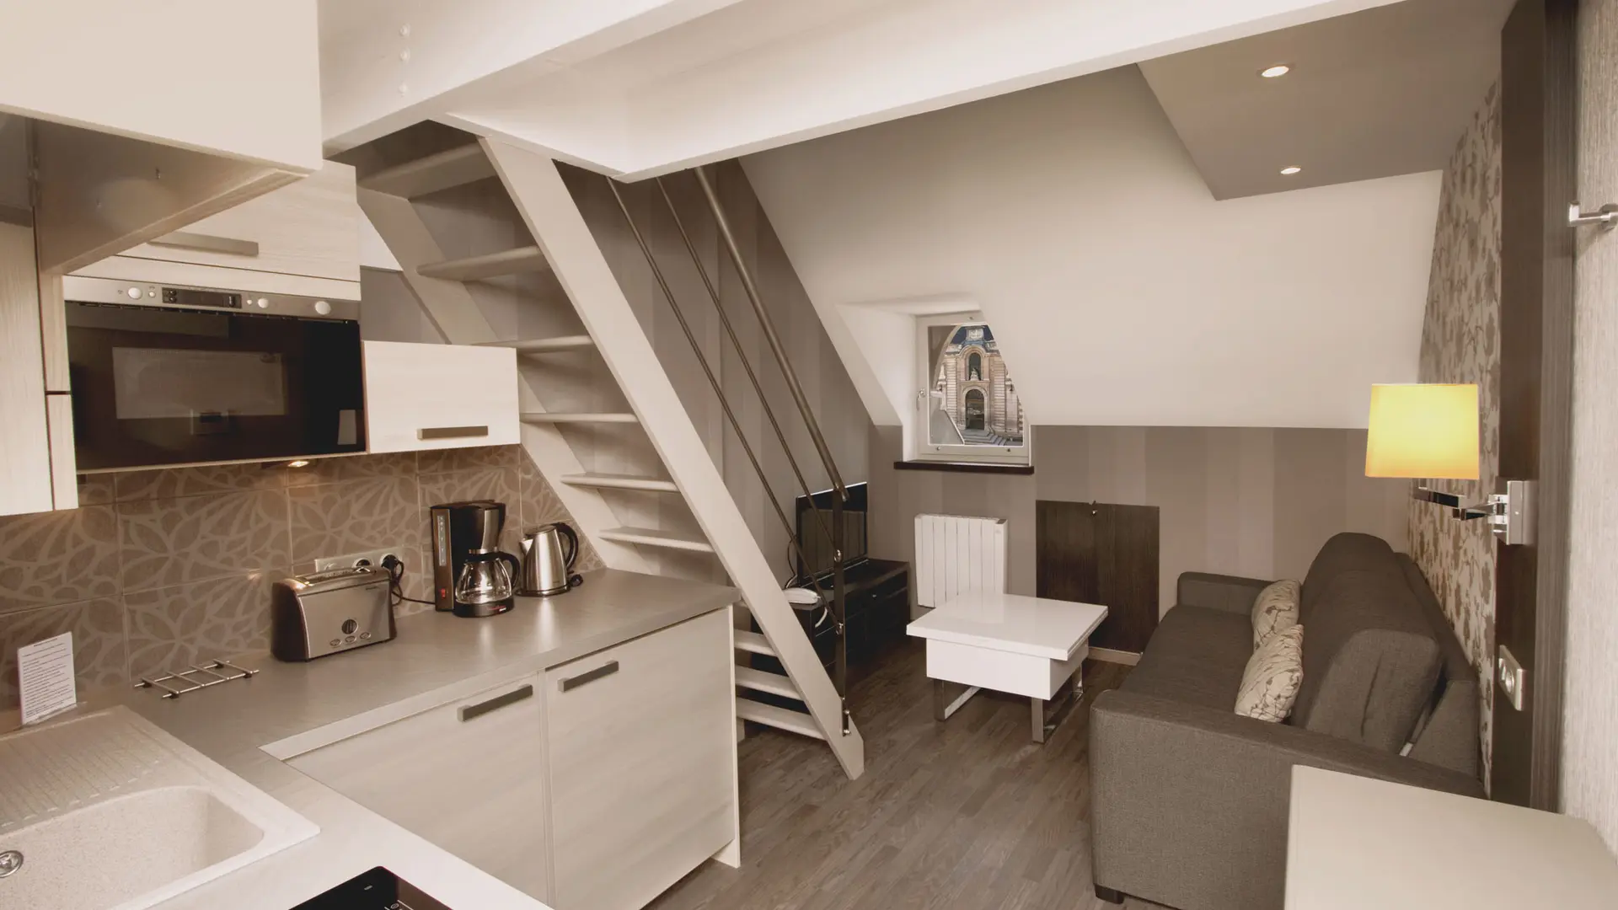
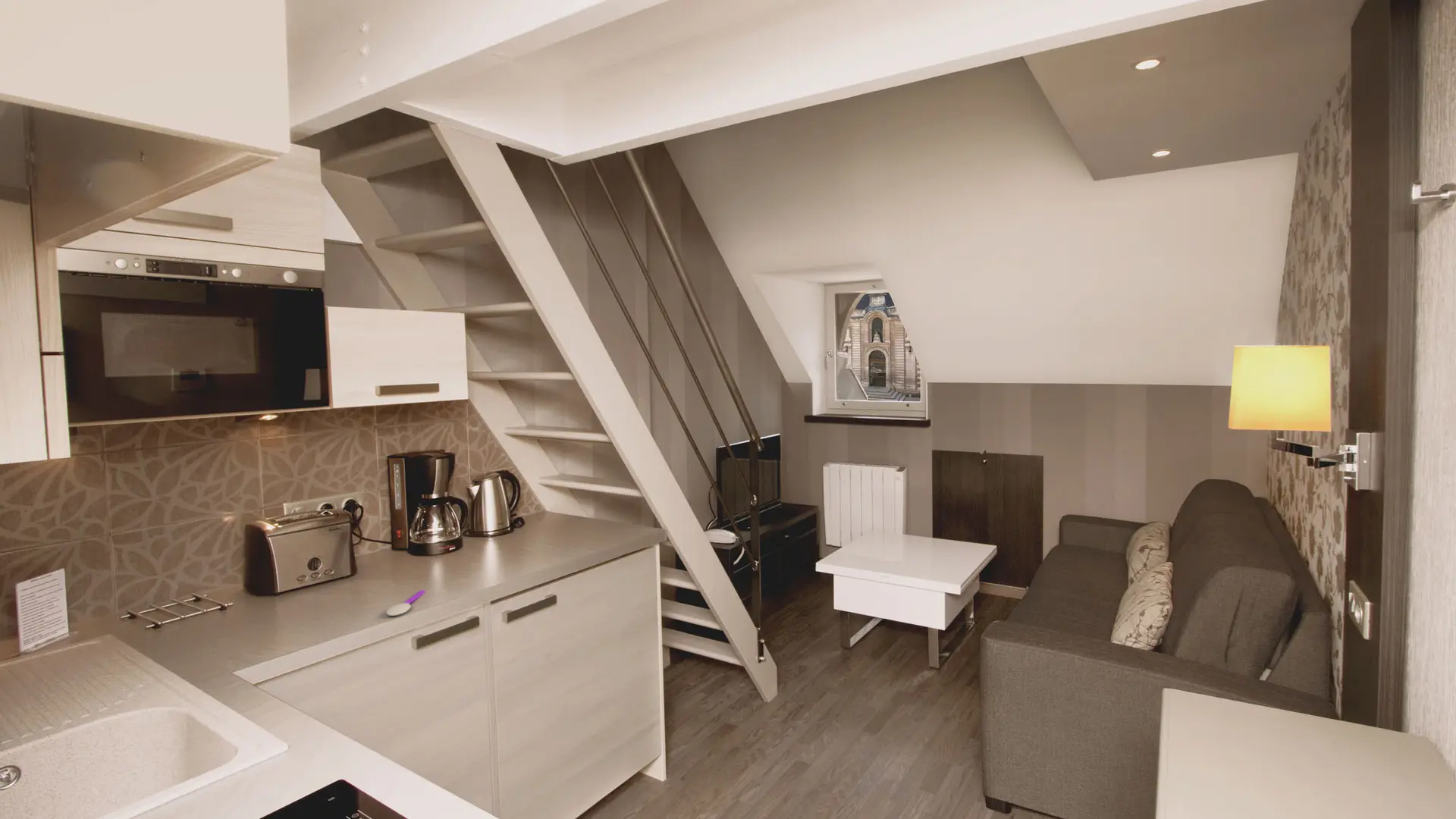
+ spoon (408, 601)
